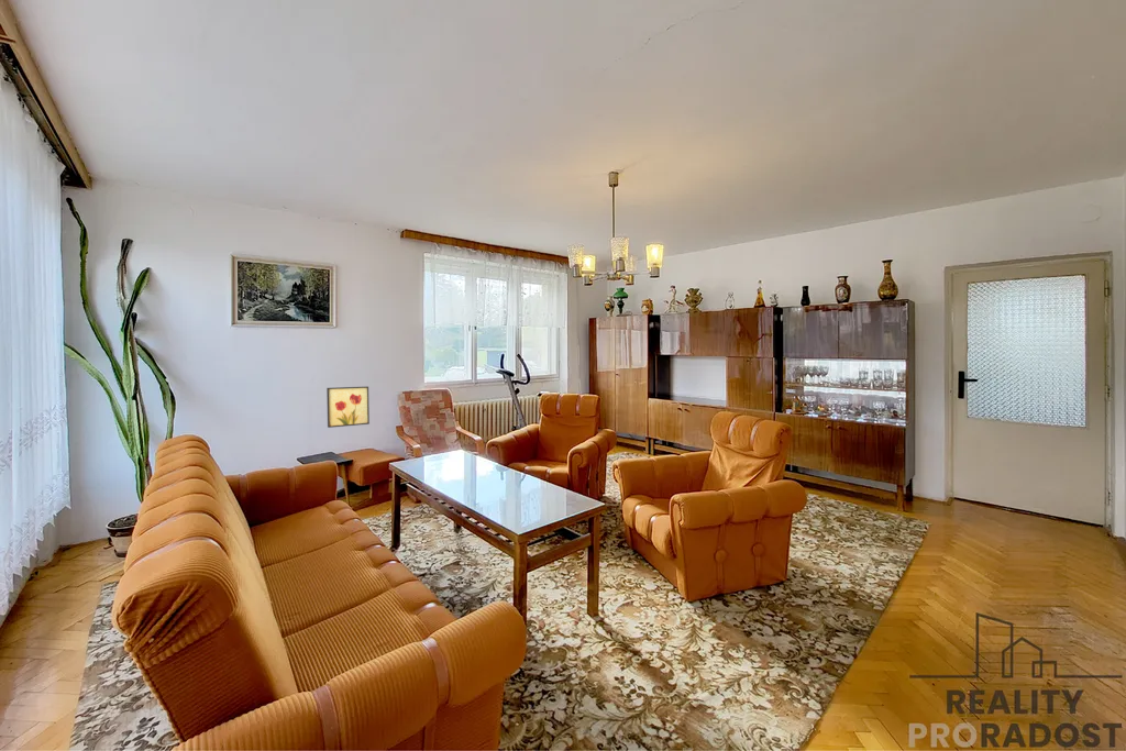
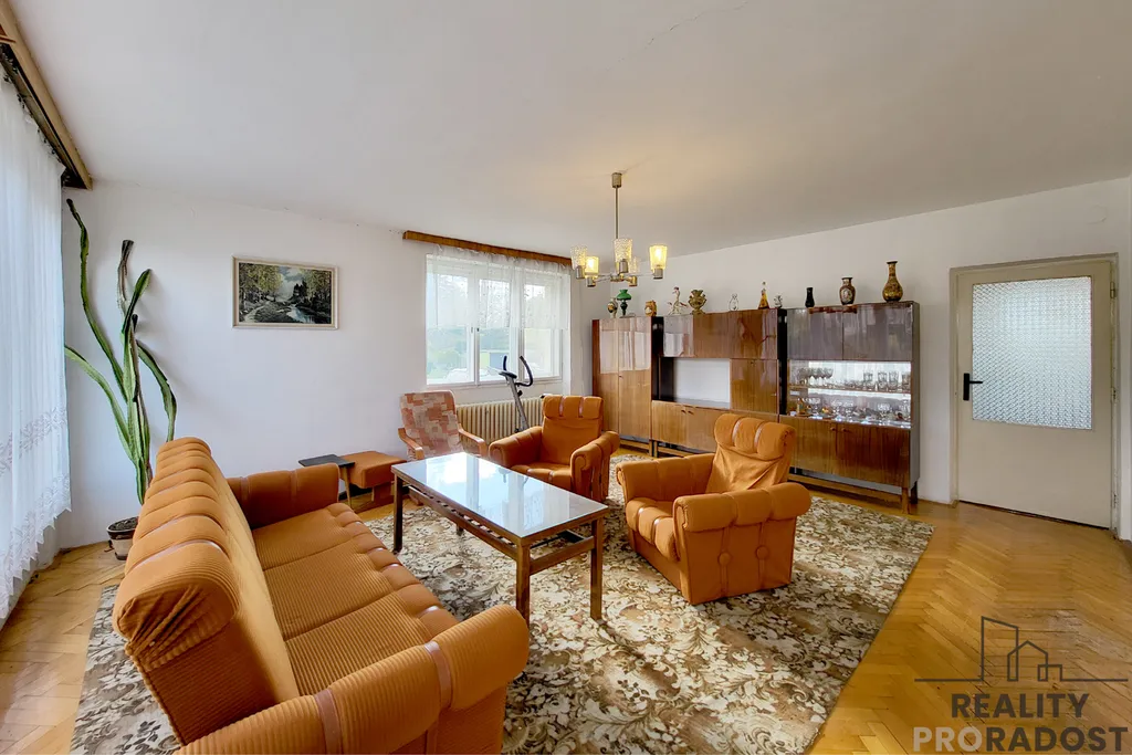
- wall art (347, 406)
